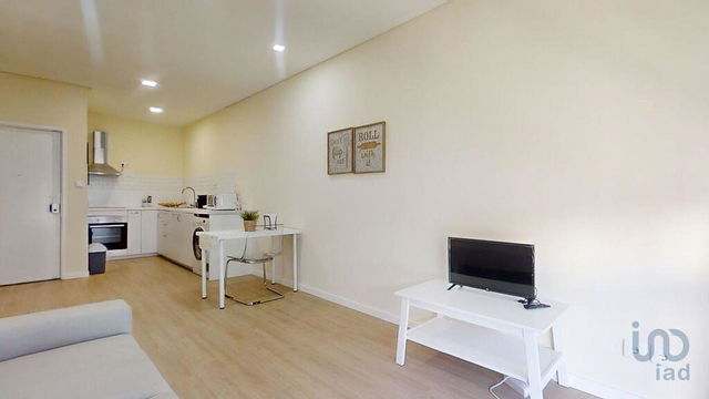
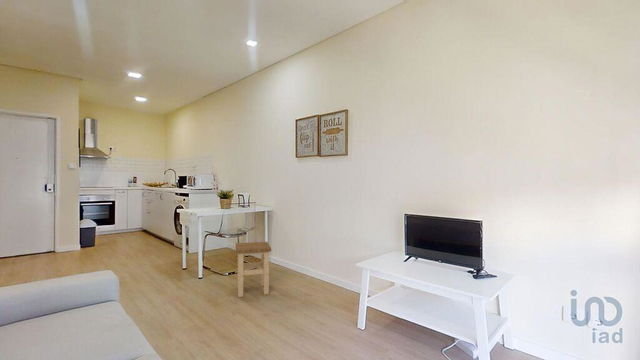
+ stool (252, 269)
